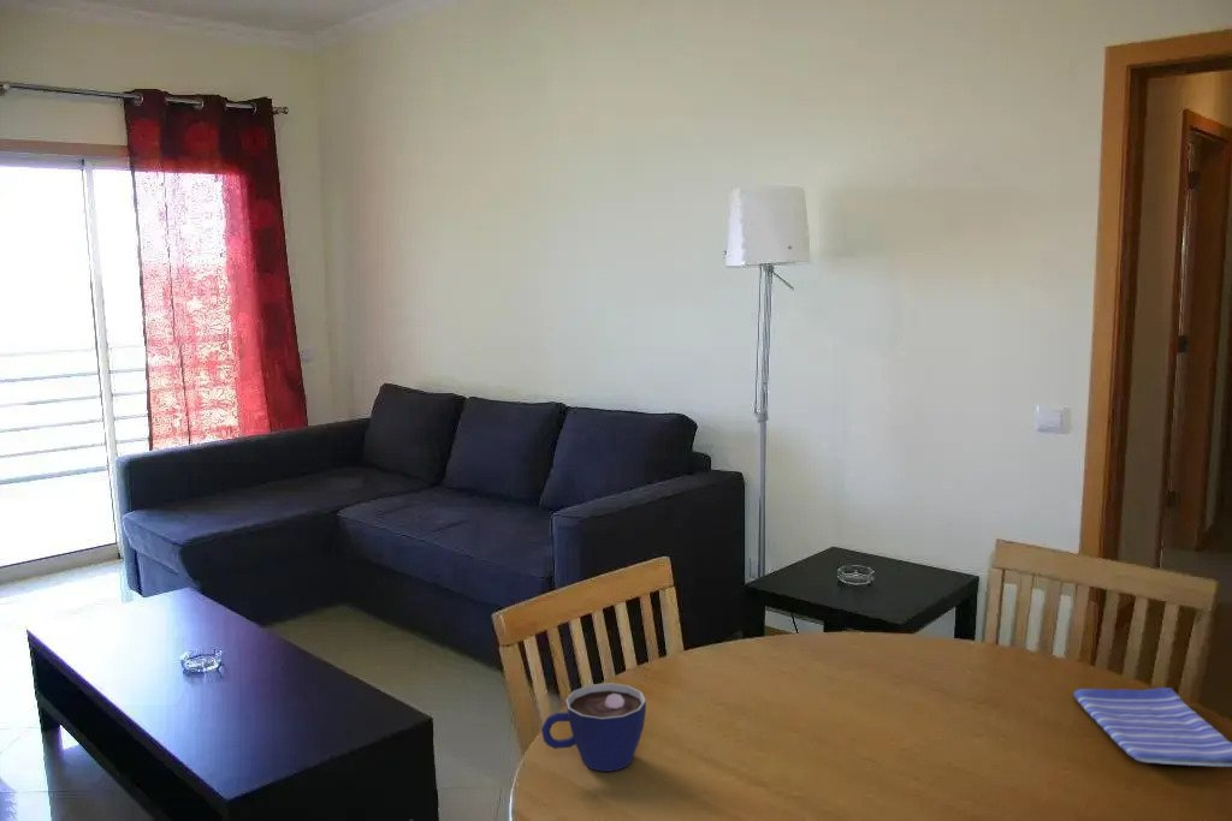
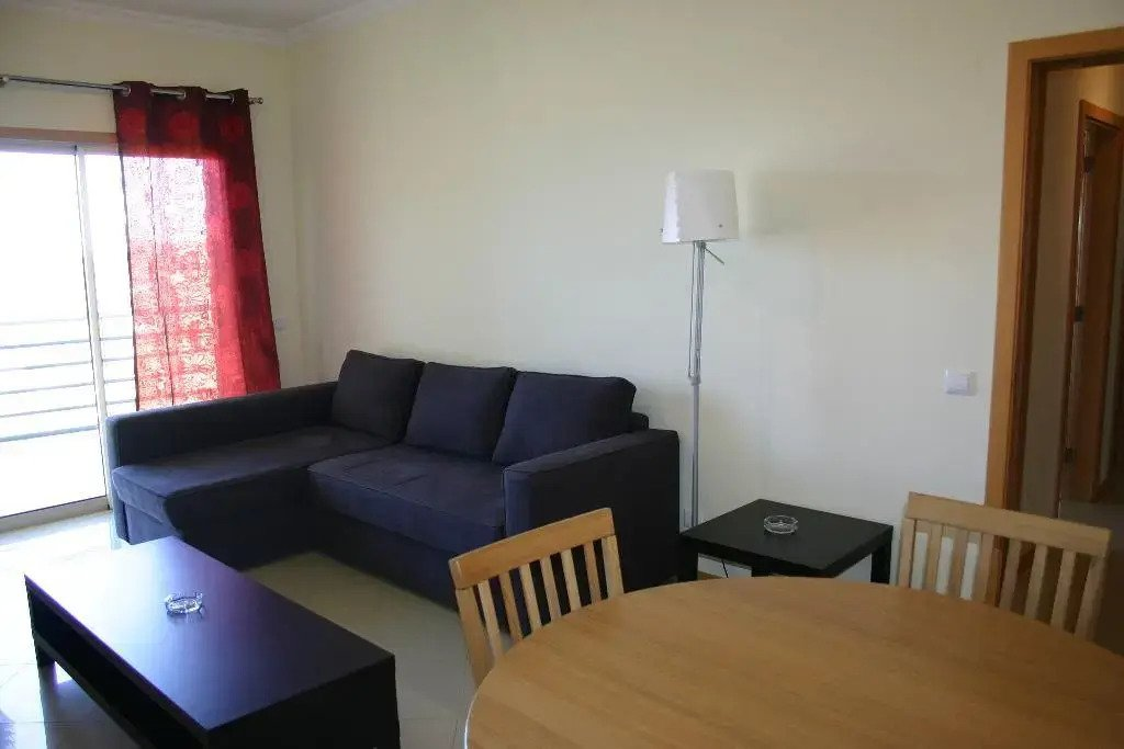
- cup (593, 730)
- dish towel (1154, 722)
